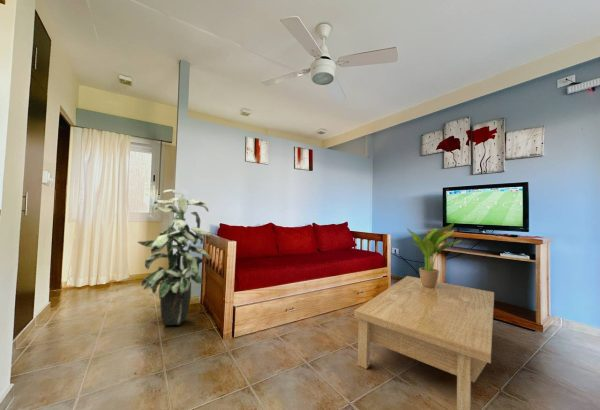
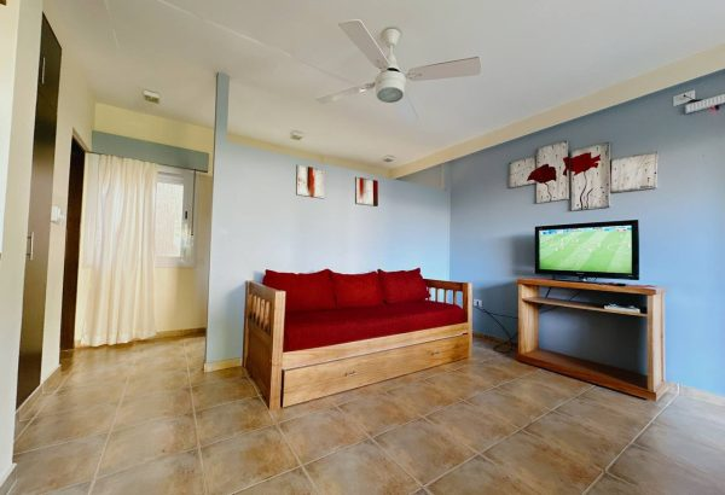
- potted plant (434, 253)
- indoor plant (175, 254)
- coffee table (432, 323)
